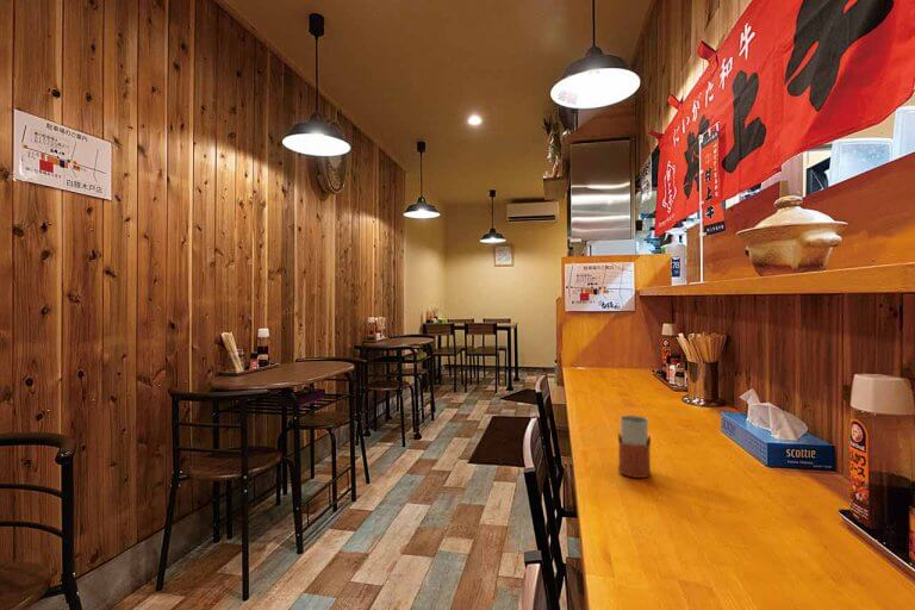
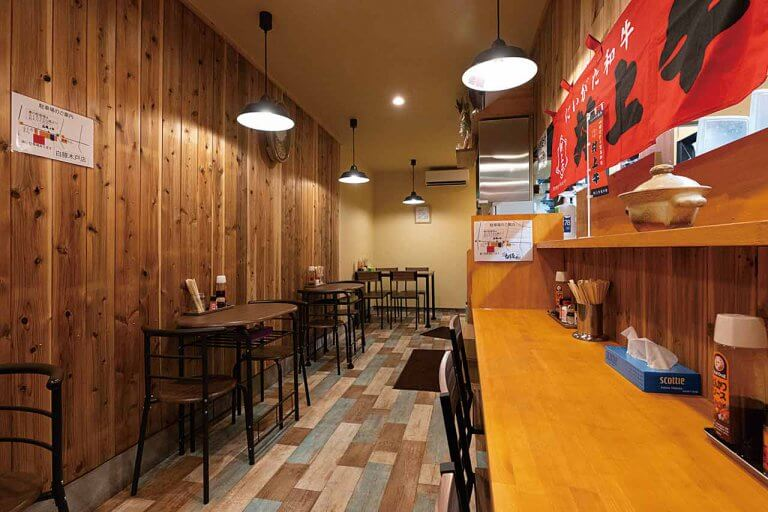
- drinking glass (634, 447)
